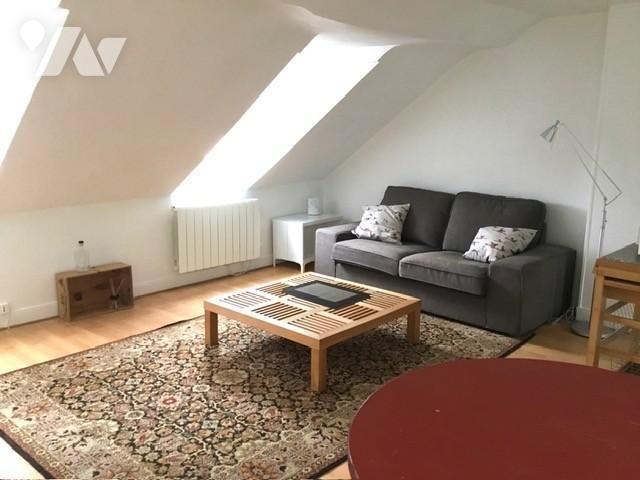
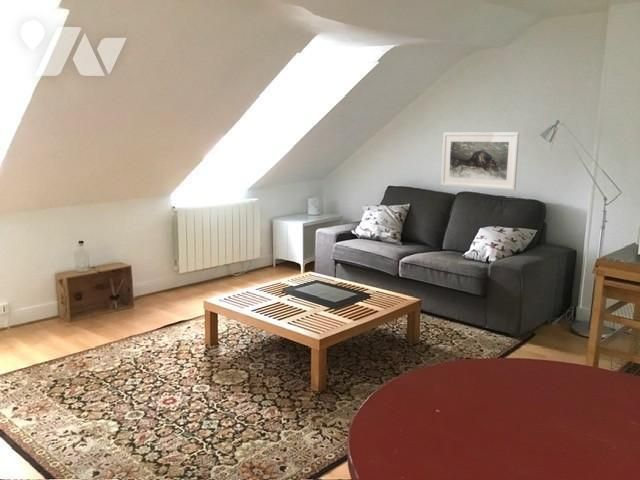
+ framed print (478, 160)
